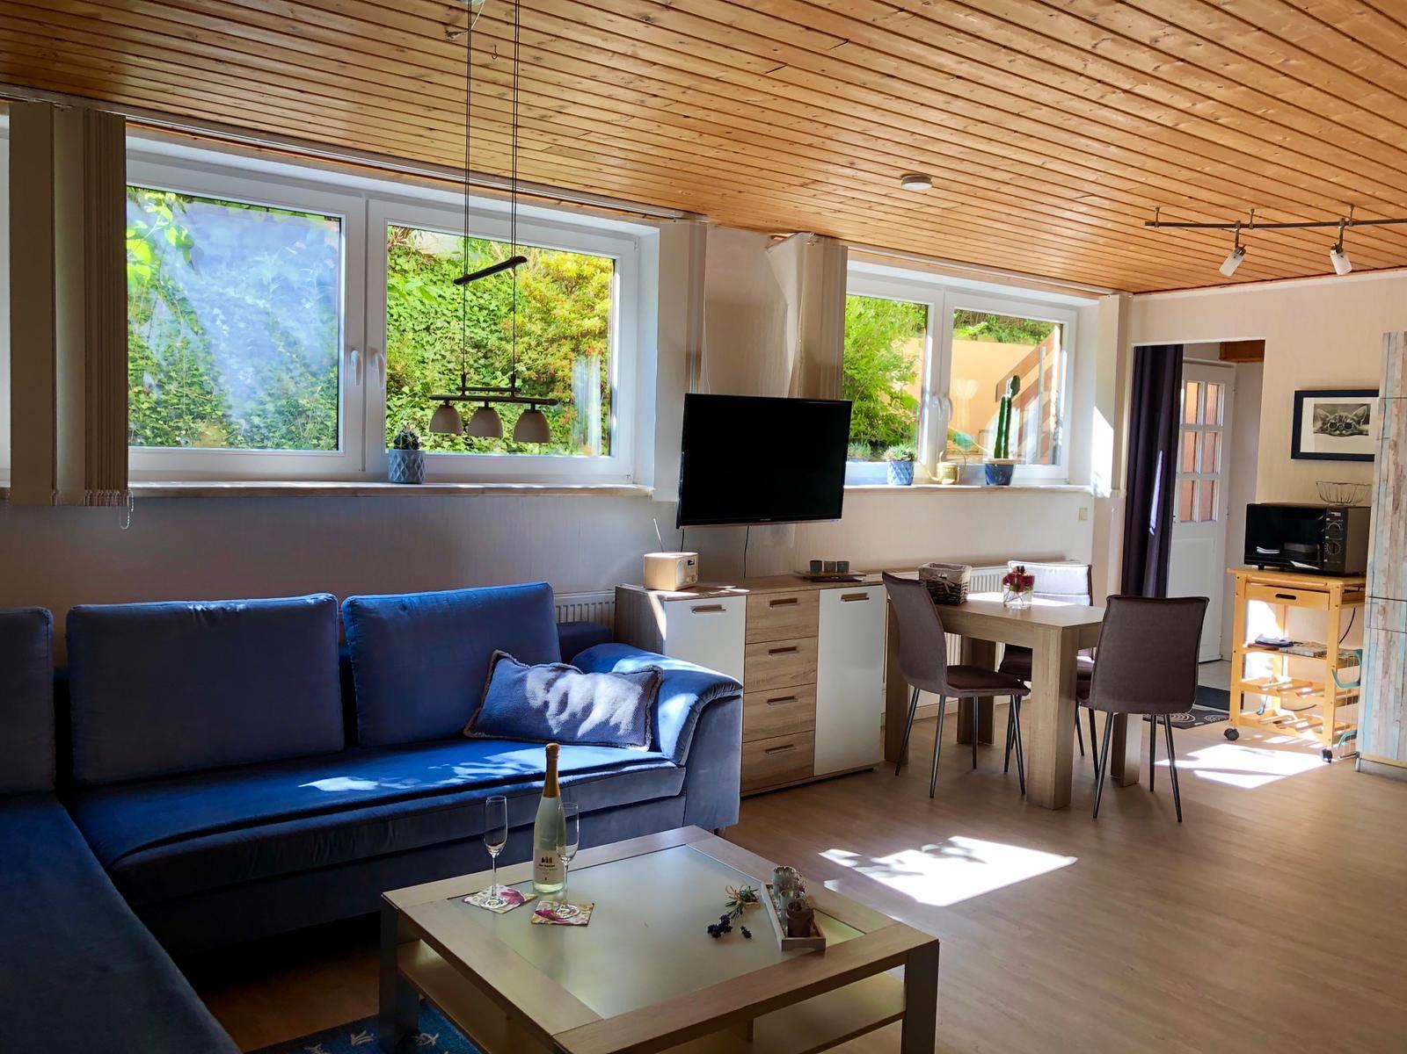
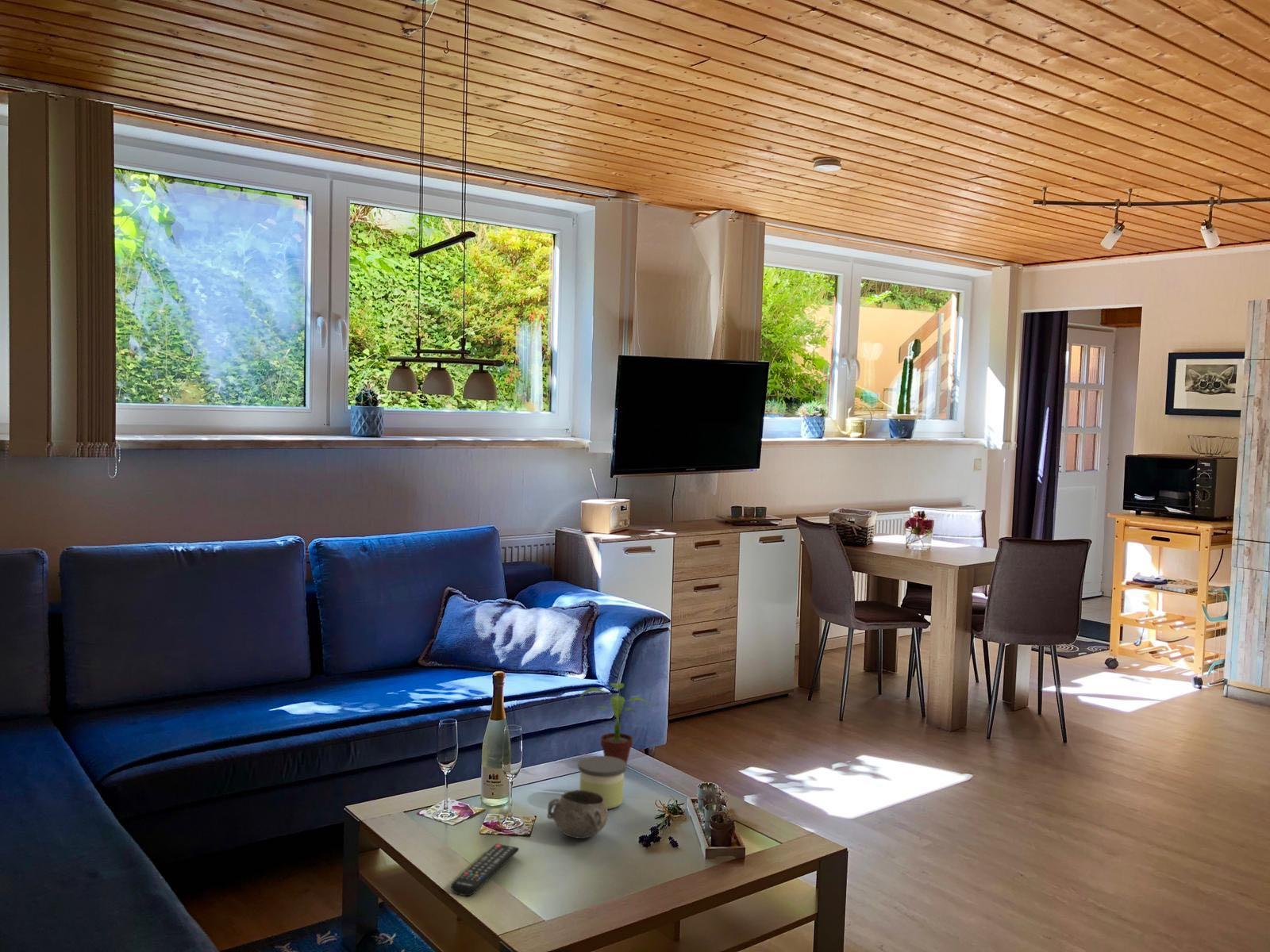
+ candle (602, 783)
+ remote control (486, 868)
+ decorative bowl (578, 816)
+ potted plant (615, 725)
